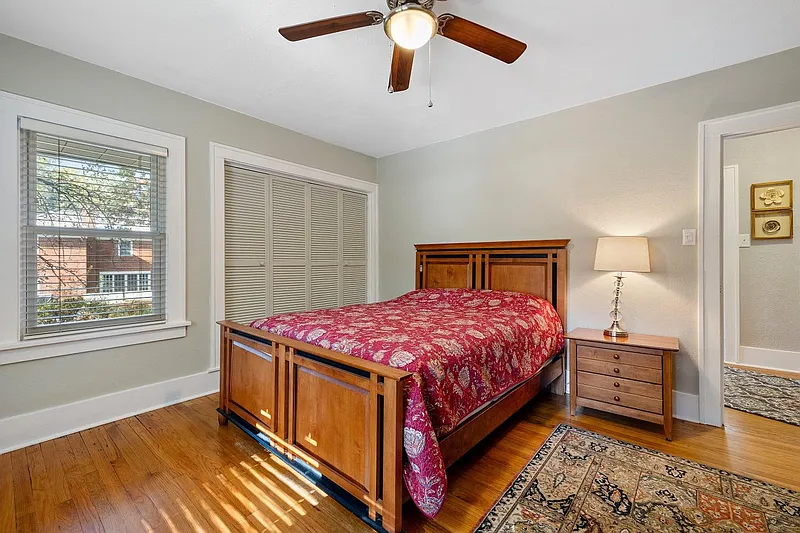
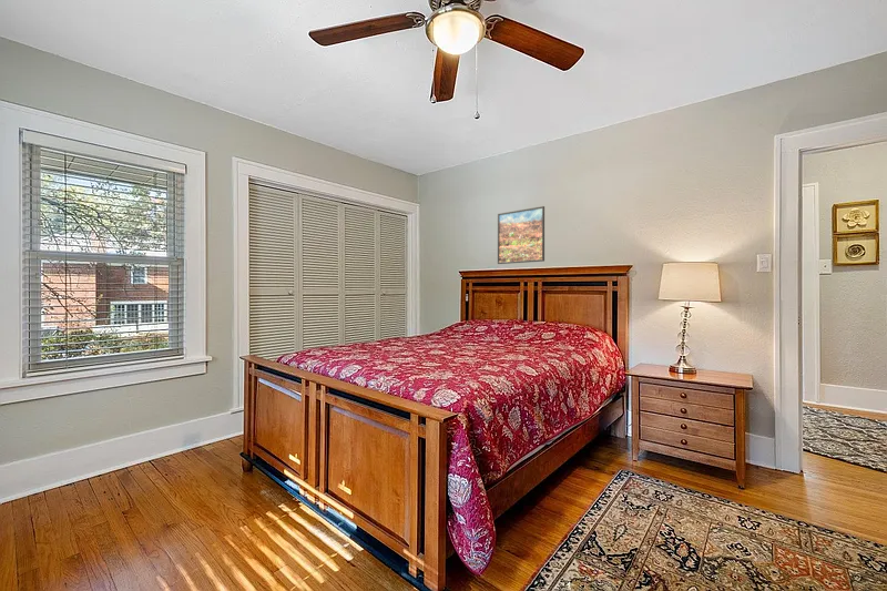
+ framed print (520, 236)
